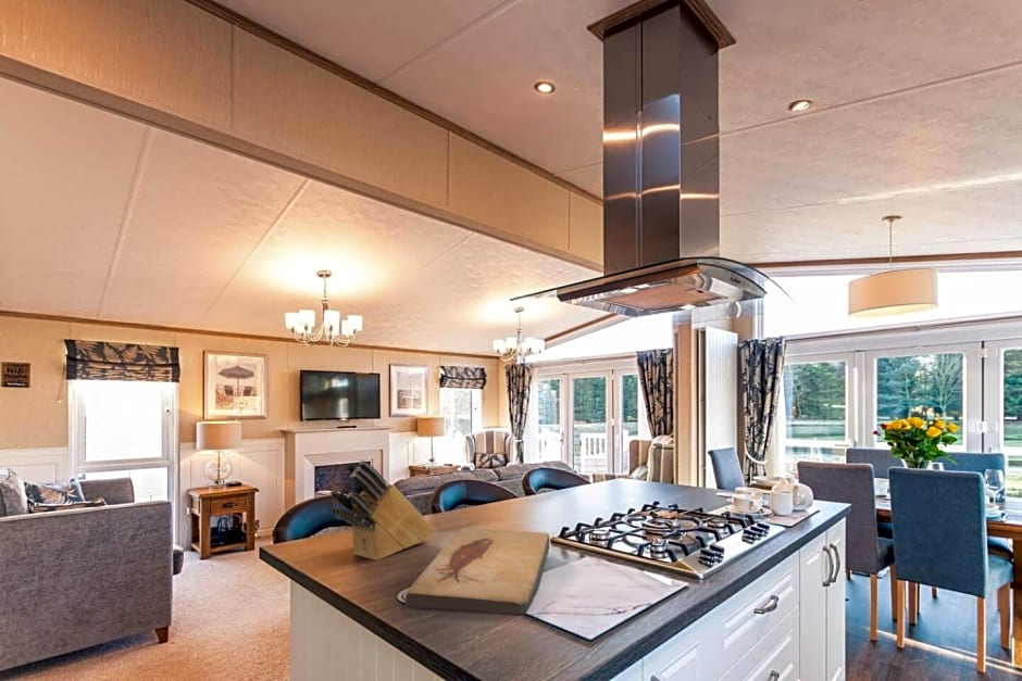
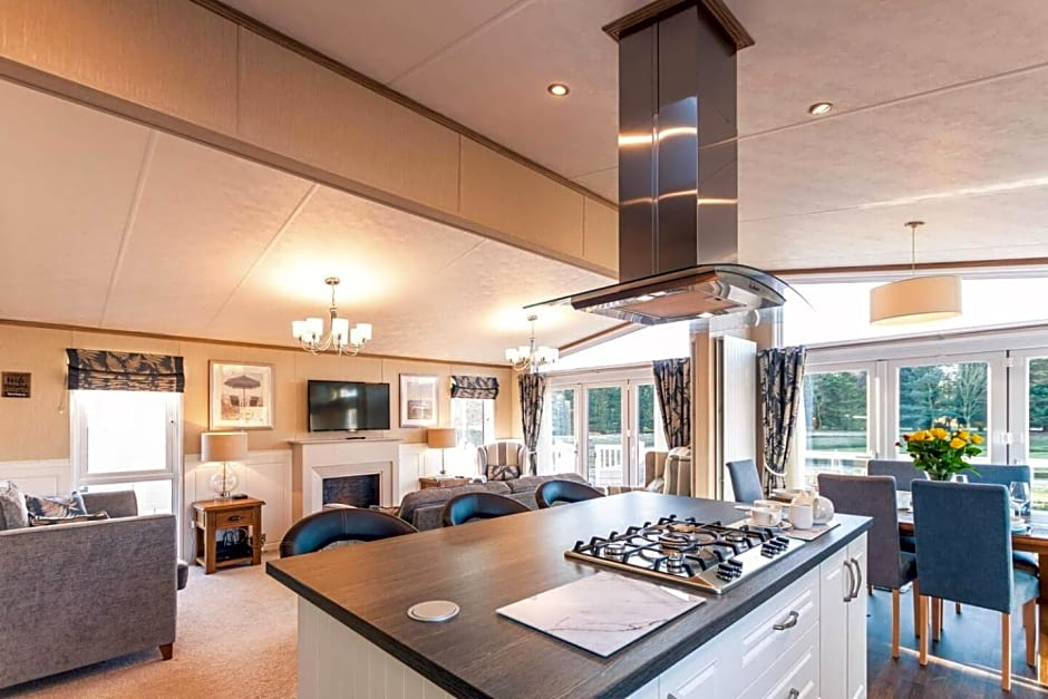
- knife block (384, 502)
- fish fossil (487, 566)
